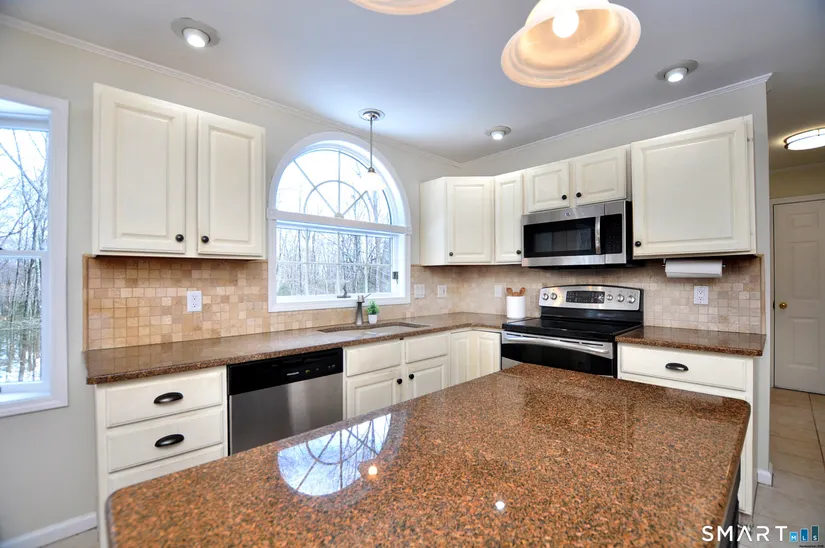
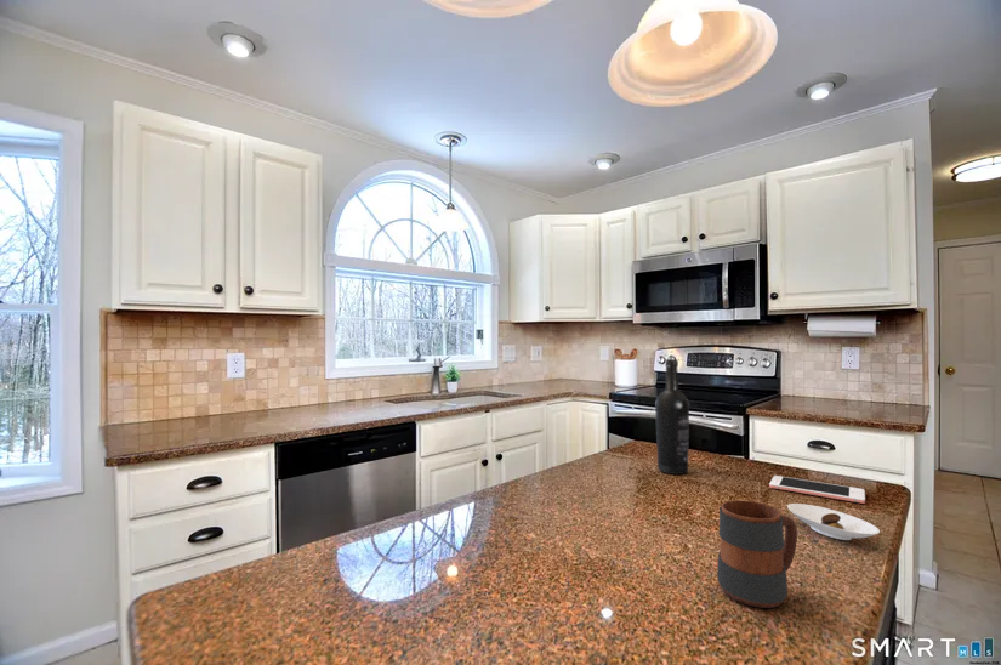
+ mug (761, 549)
+ saucer (830, 523)
+ cell phone (815, 488)
+ wine bottle (672, 414)
